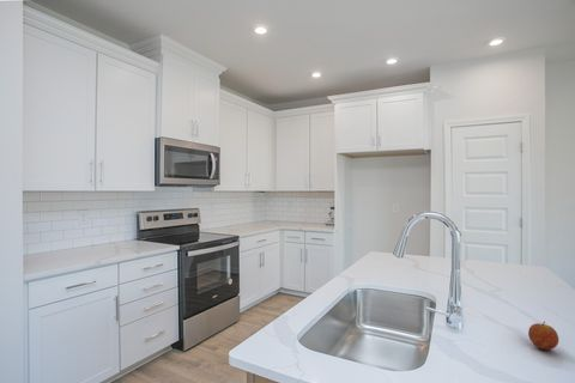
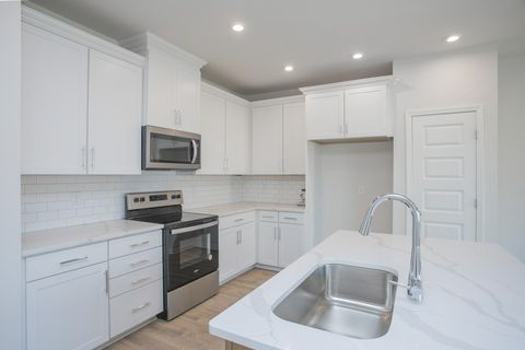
- fruit (543, 334)
